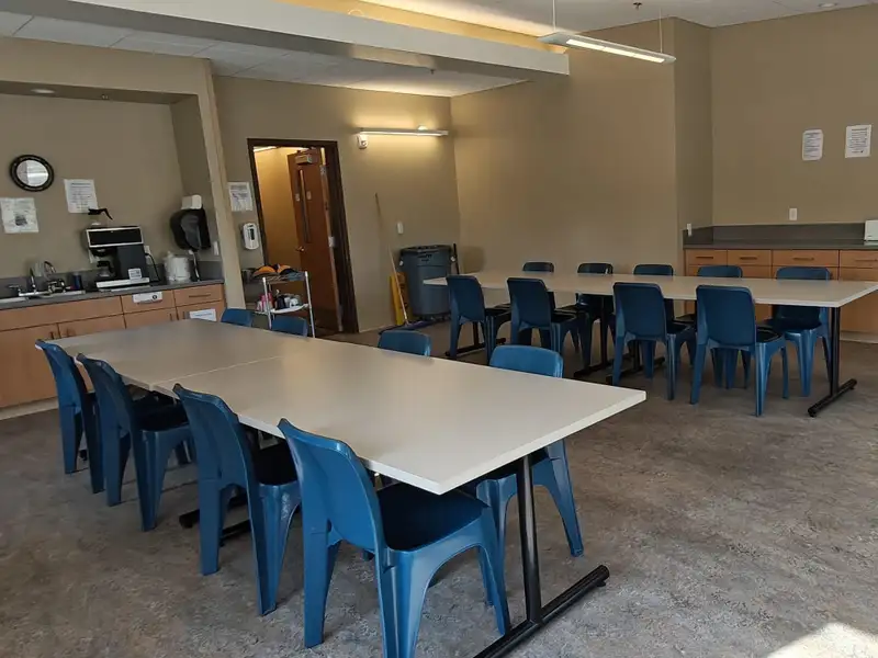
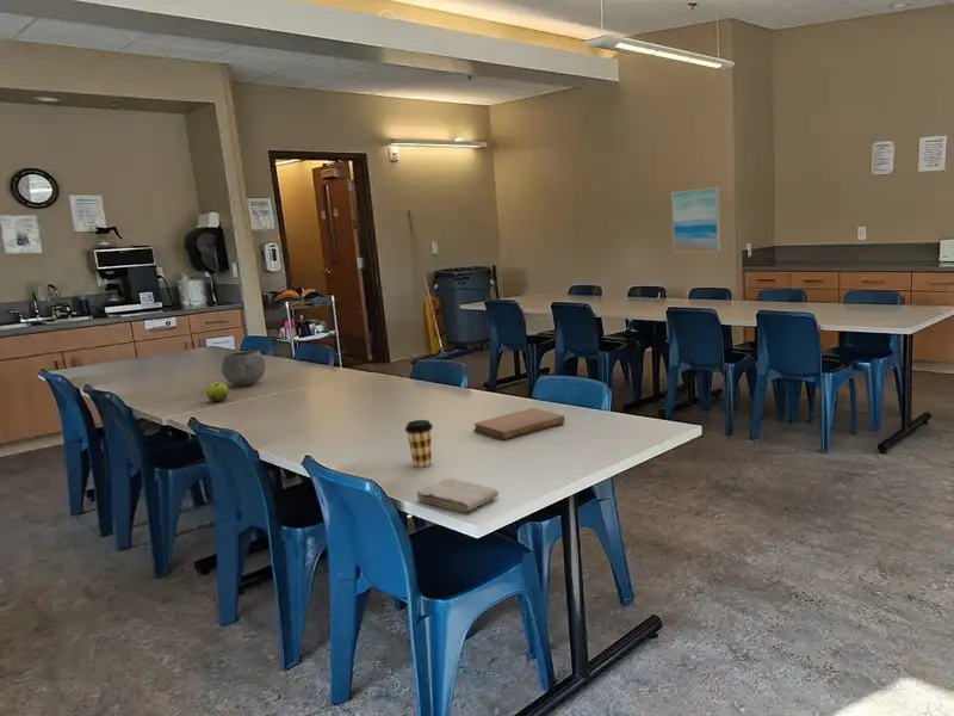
+ fruit (217, 391)
+ notebook (519, 422)
+ washcloth (456, 493)
+ coffee cup (420, 443)
+ wall art (695, 221)
+ bowl (243, 368)
